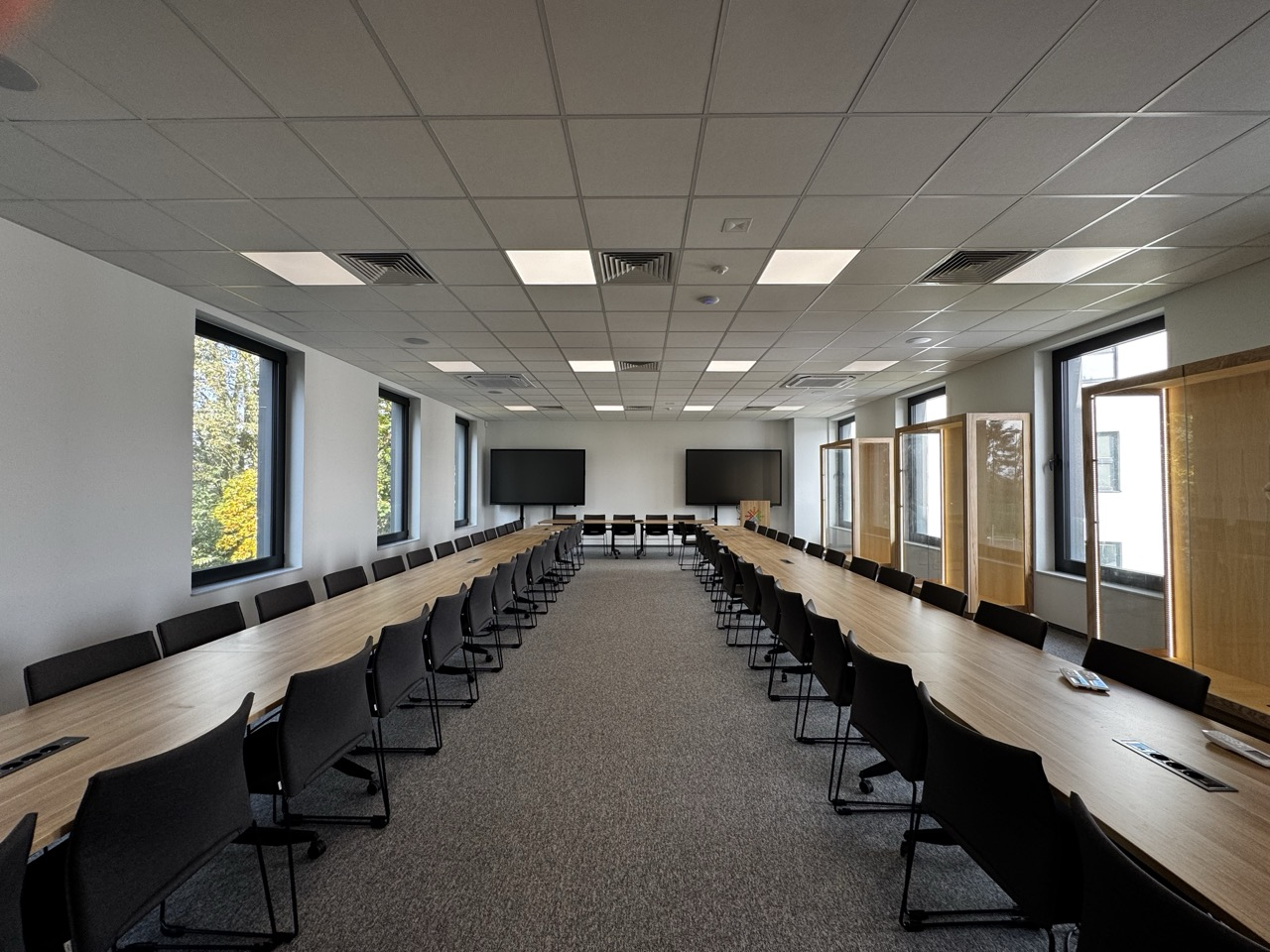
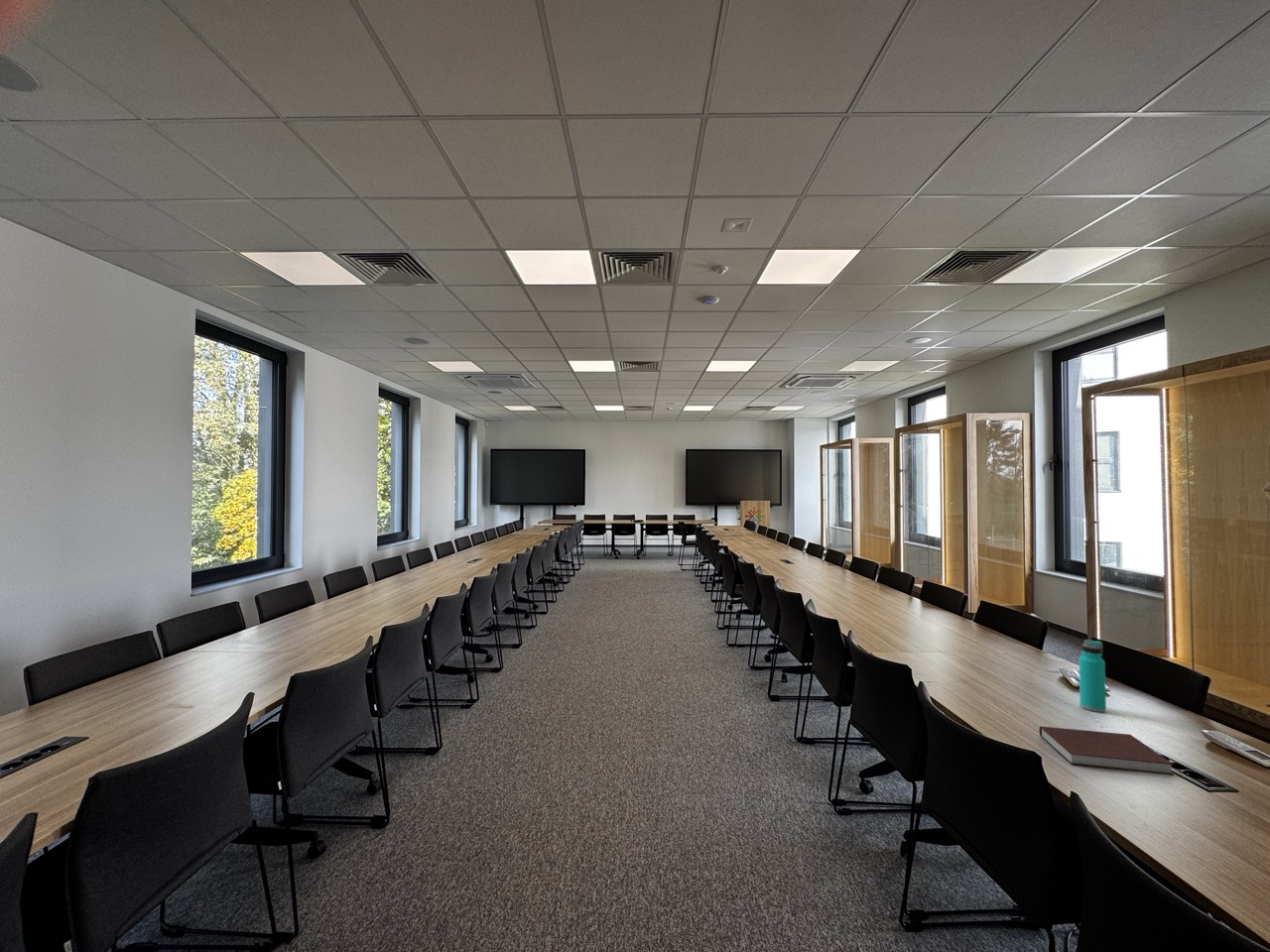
+ notebook (1101, 749)
+ water bottle (1091, 673)
